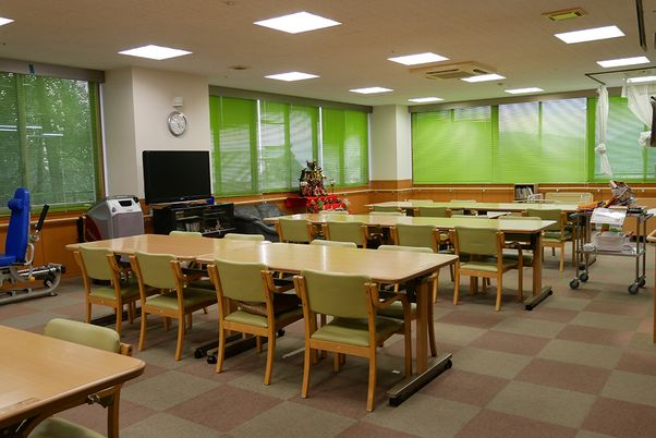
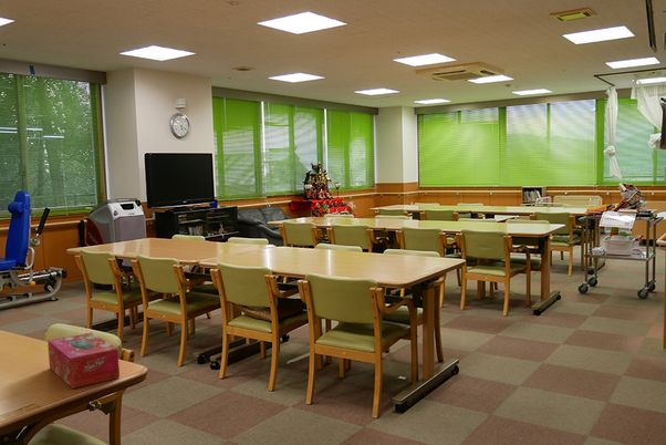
+ tissue box (82, 358)
